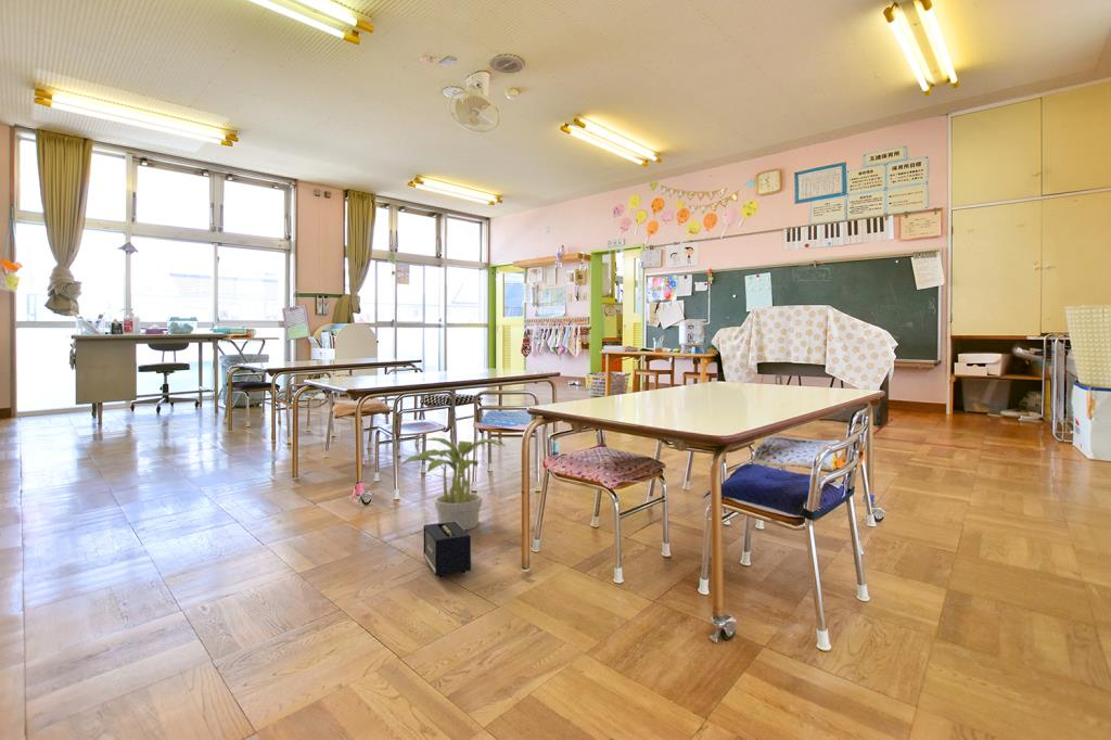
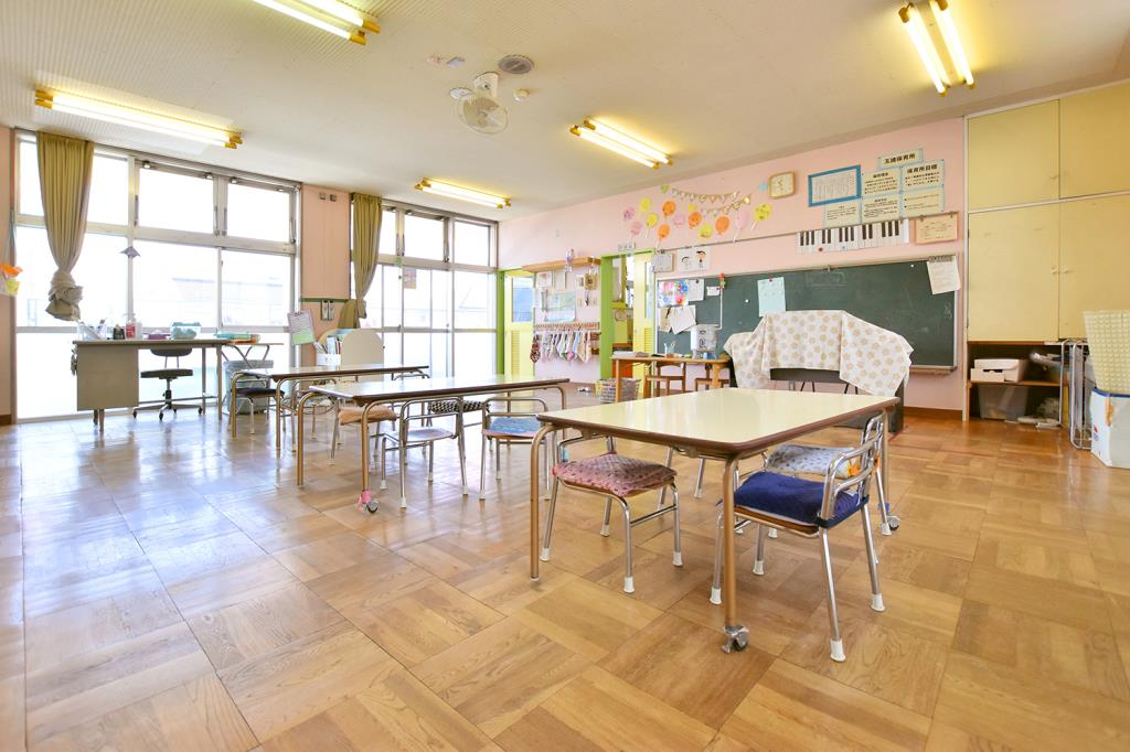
- potted plant (457, 482)
- speaker (446, 547)
